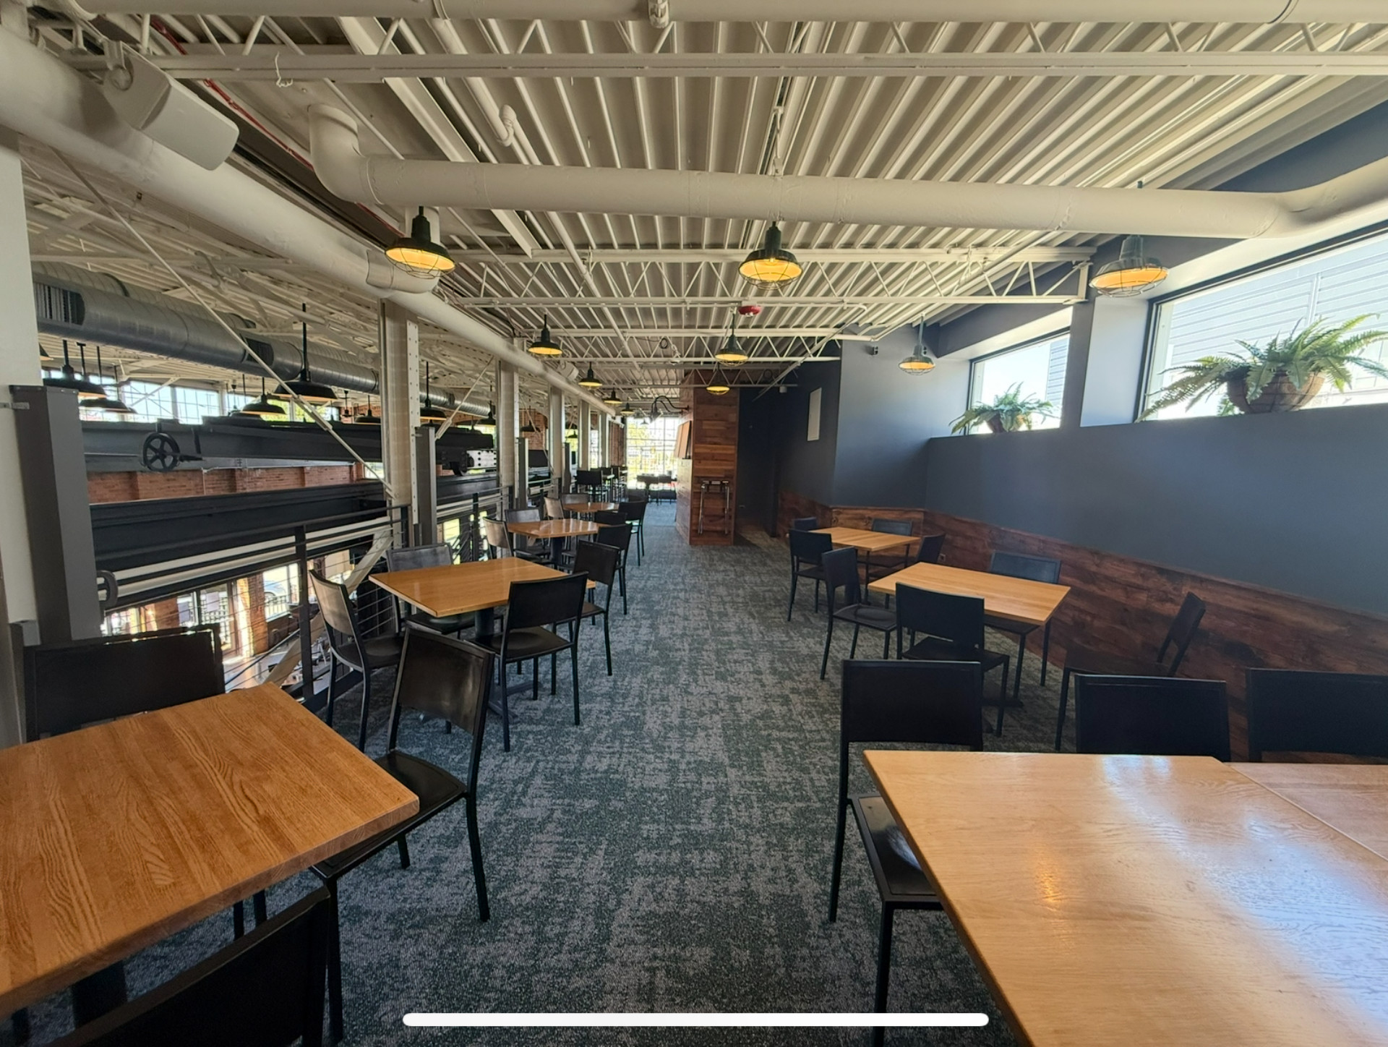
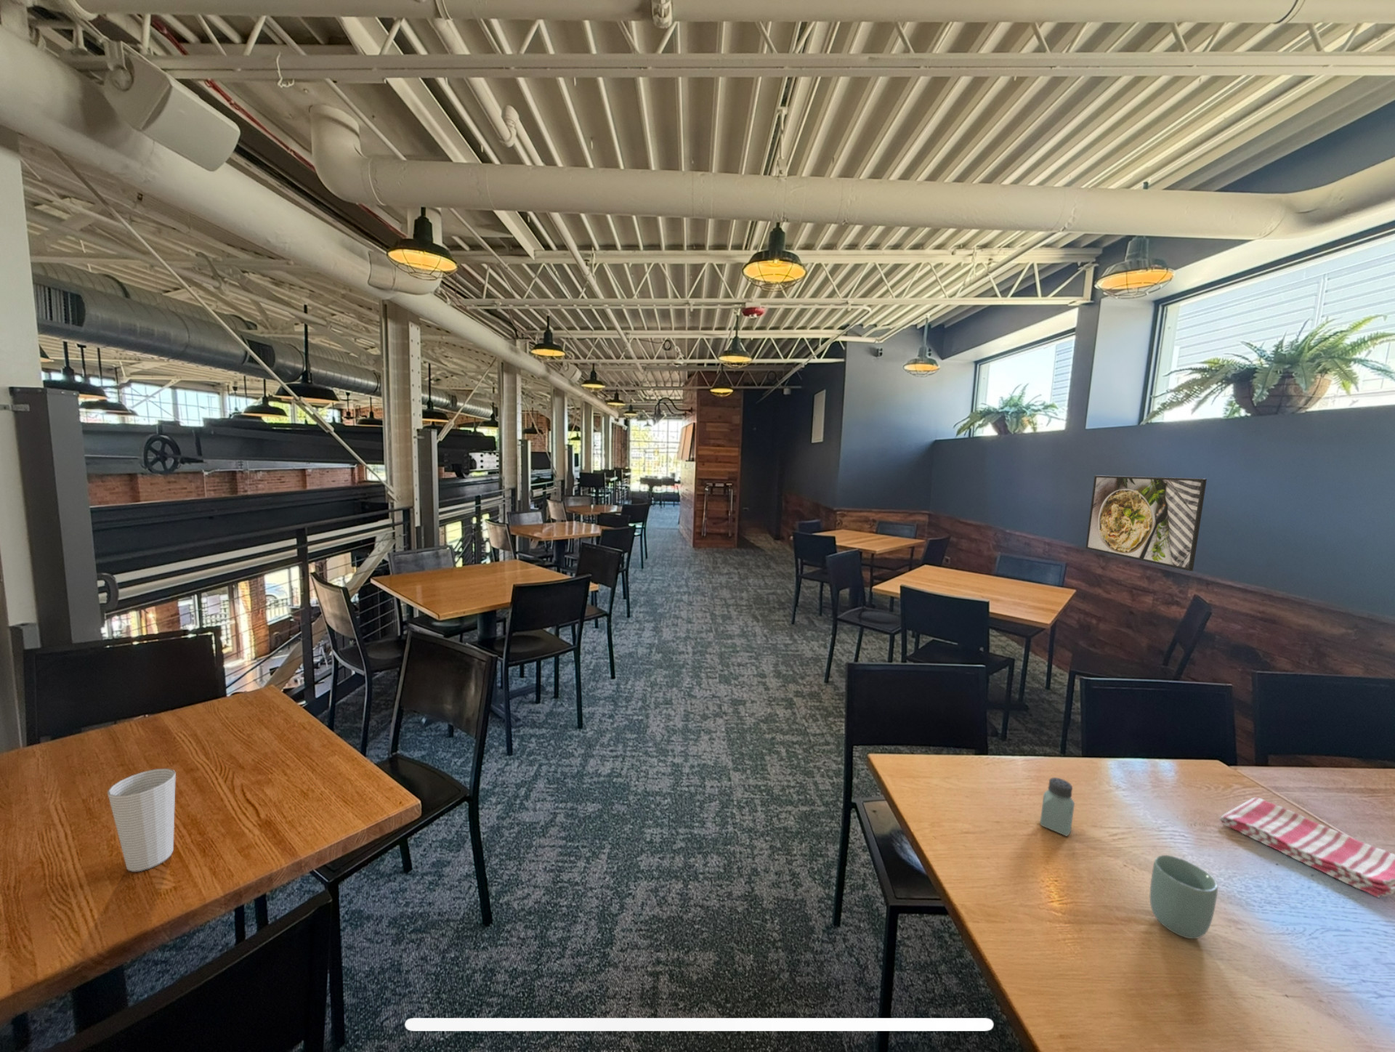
+ cup (1181, 900)
+ dish towel (1311, 839)
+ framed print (1137, 518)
+ saltshaker (1058, 804)
+ cup (146, 821)
